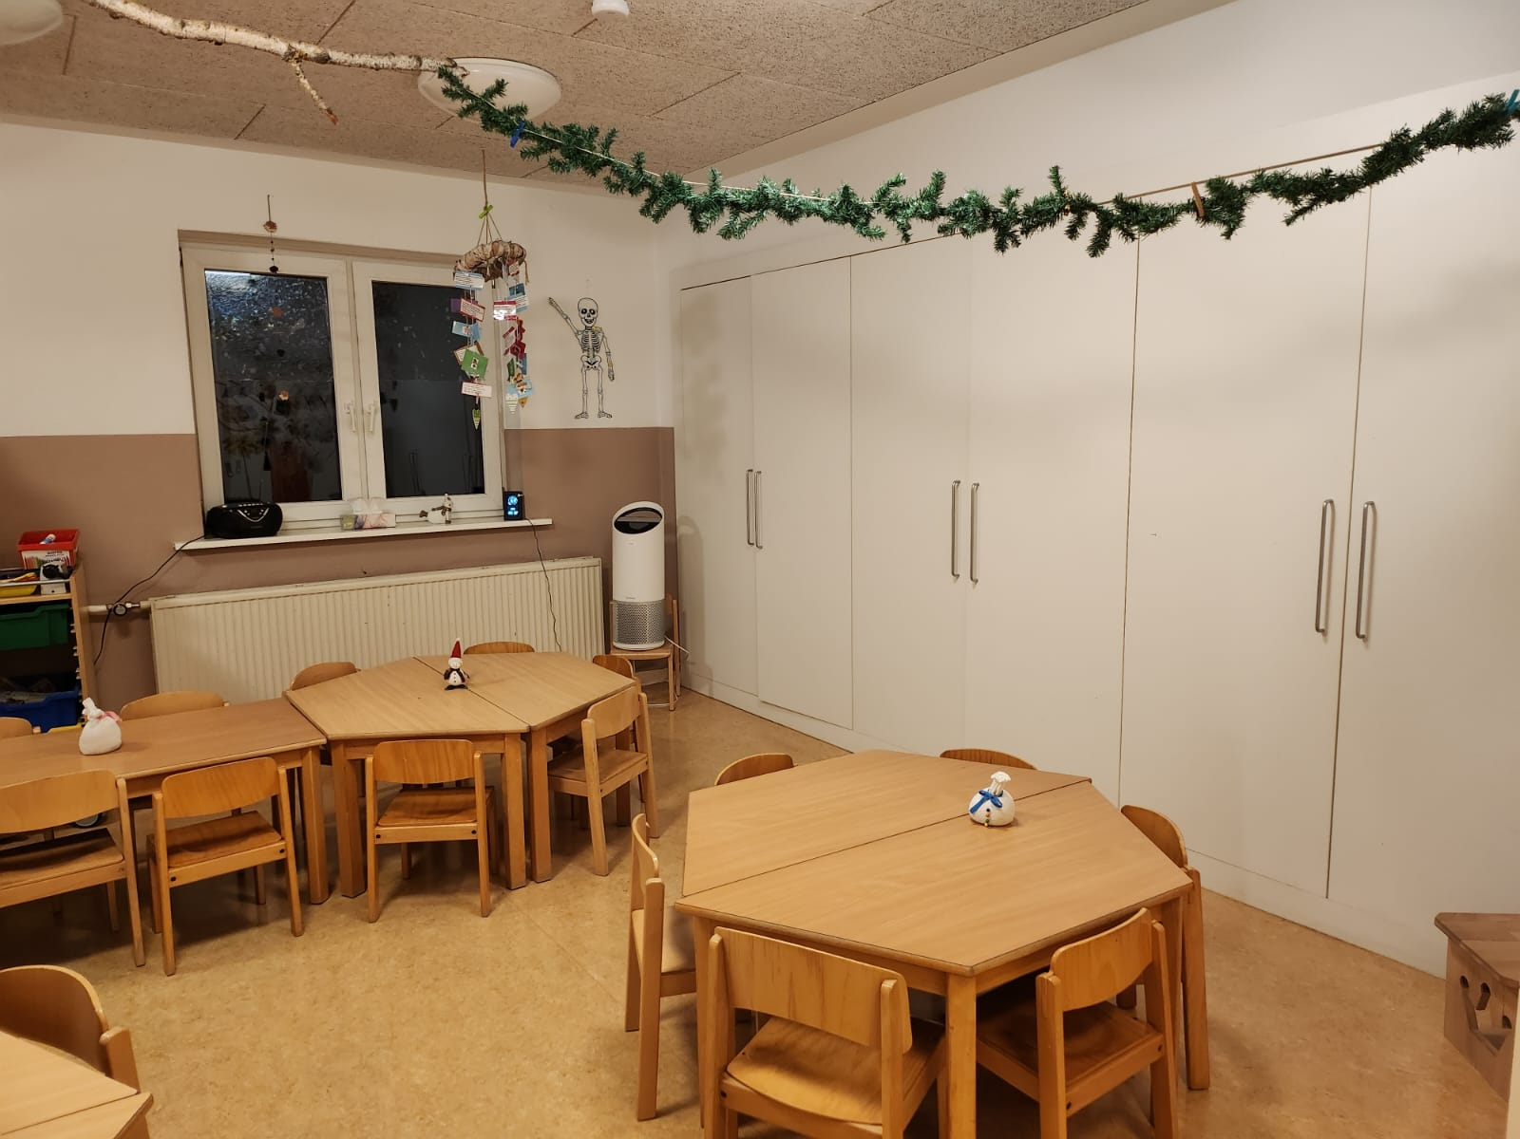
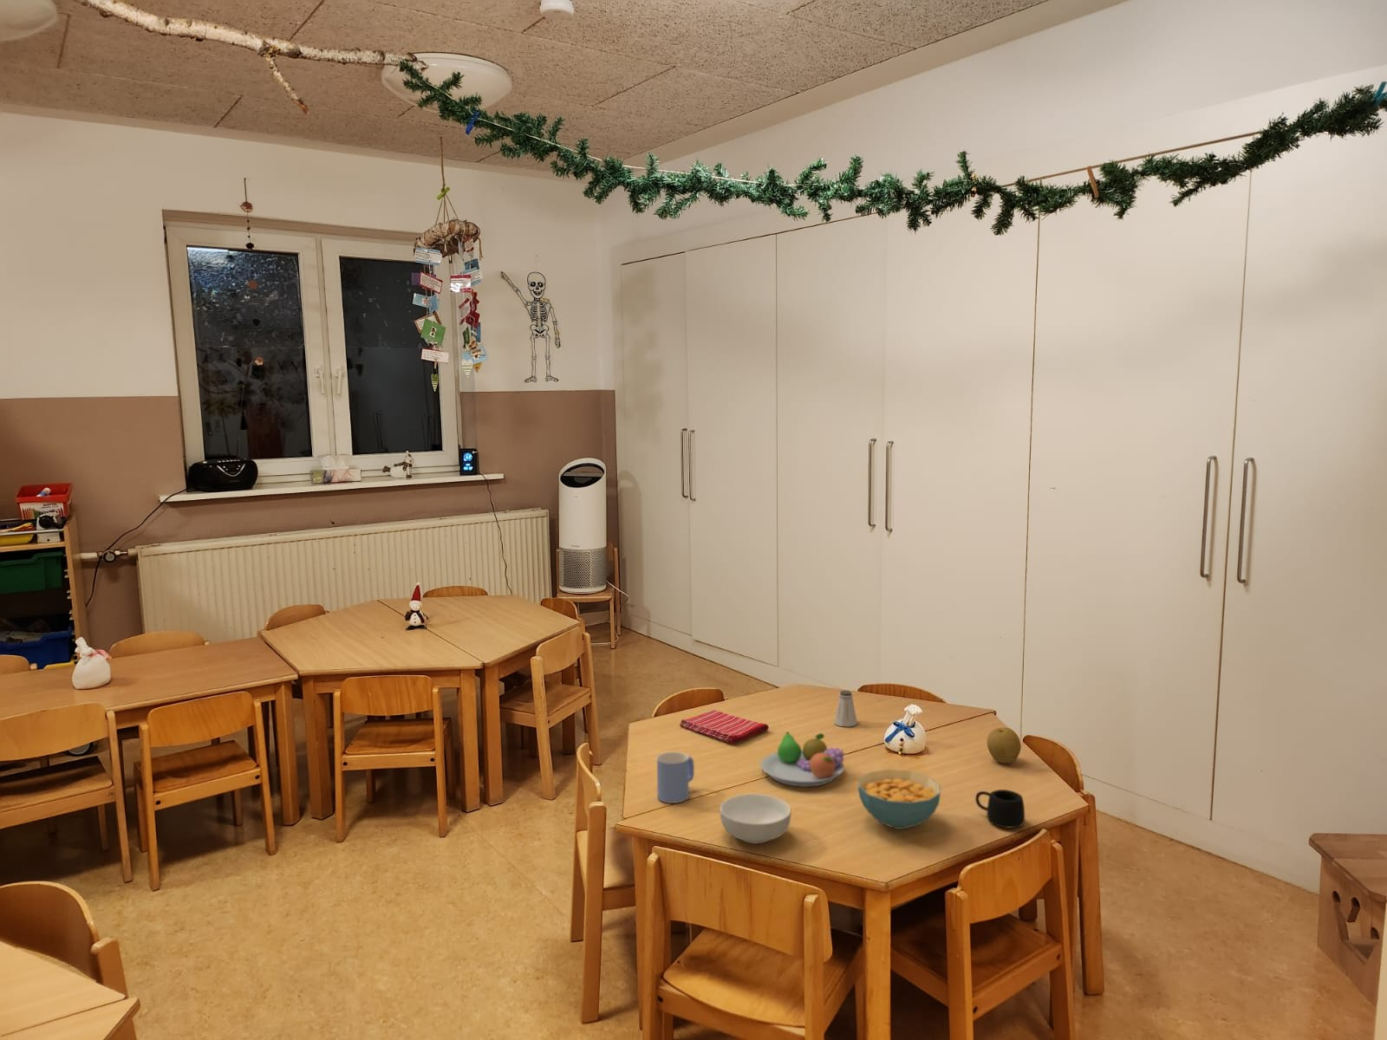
+ mug (679, 775)
+ cereal bowl (898, 804)
+ dish towel (724, 724)
+ fruit (1003, 744)
+ mug (998, 807)
+ fruit bowl (802, 756)
+ saltshaker (845, 707)
+ cereal bowl (755, 822)
